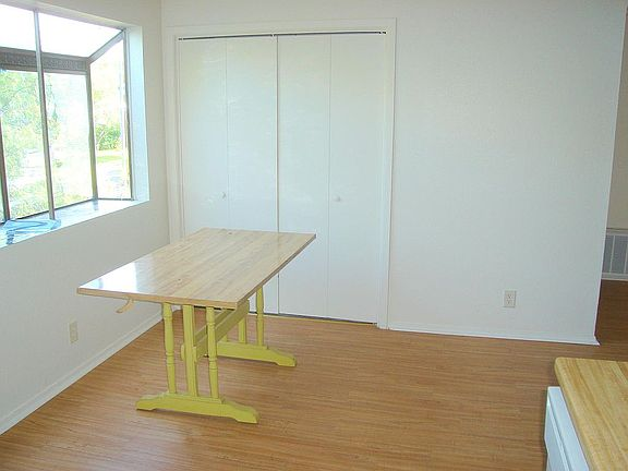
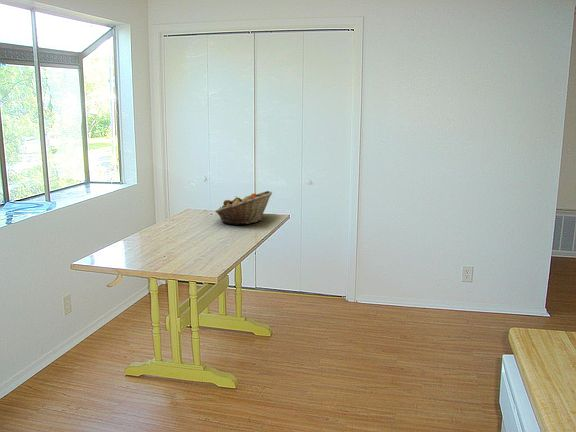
+ fruit basket (244, 206)
